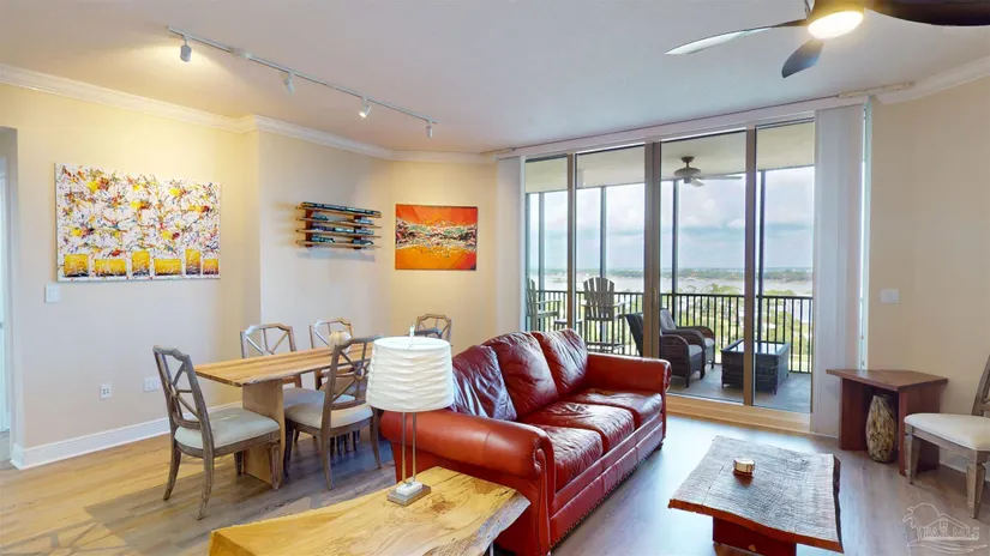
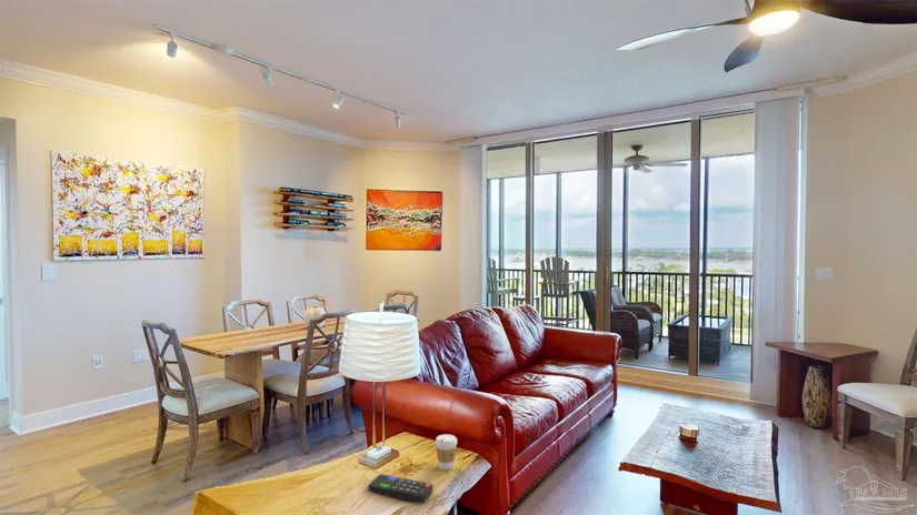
+ coffee cup (446, 451)
+ remote control (400, 487)
